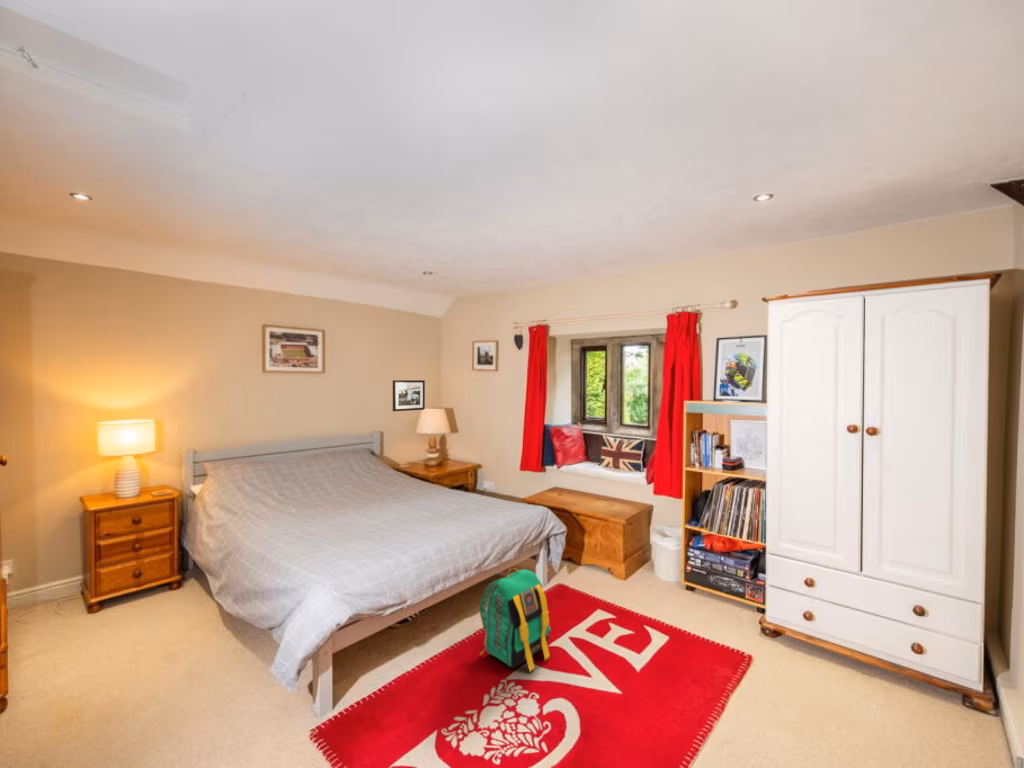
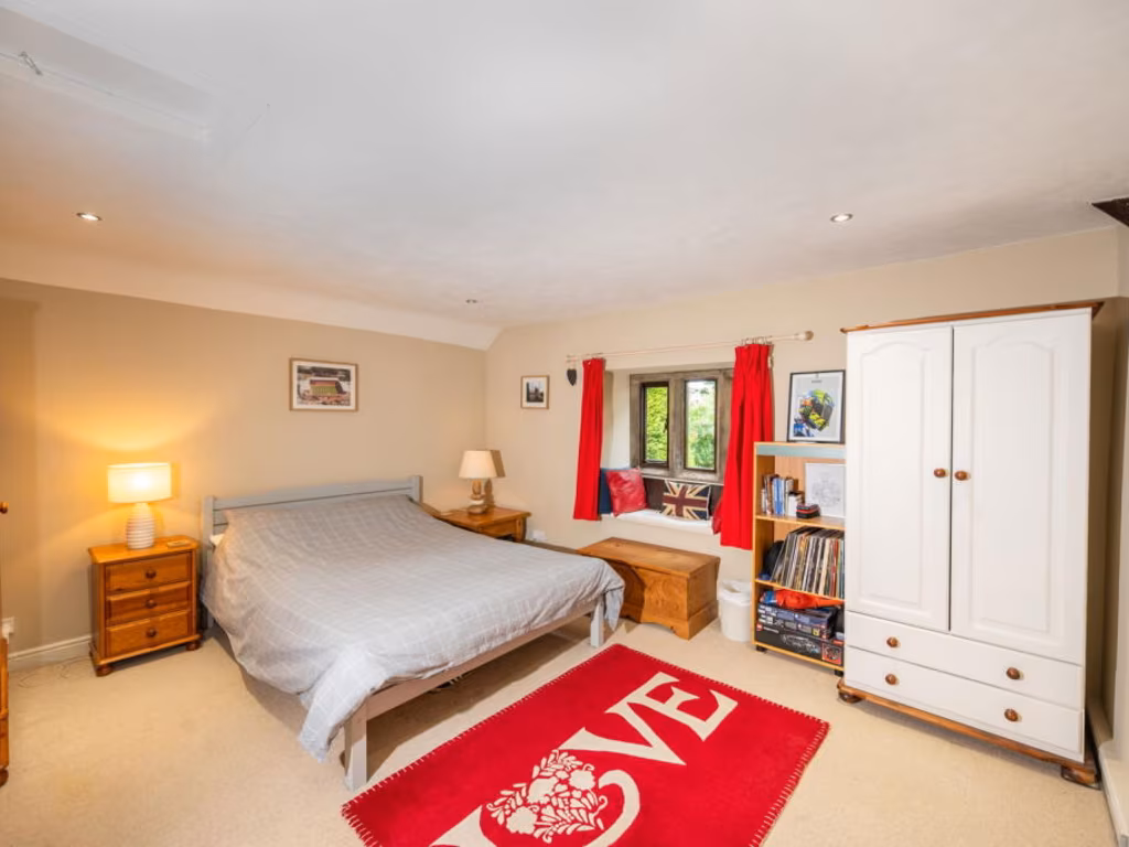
- picture frame (409, 395)
- backpack (515, 611)
